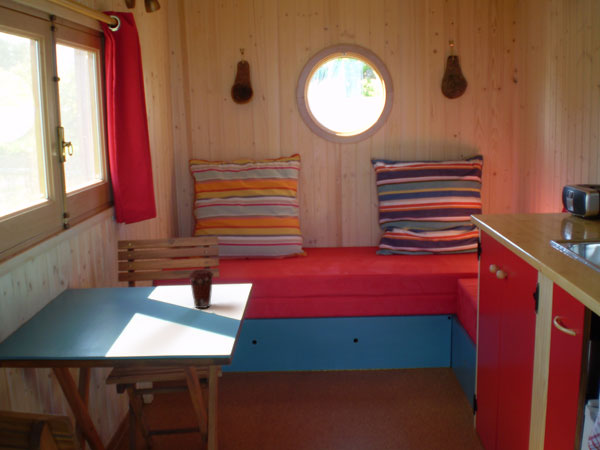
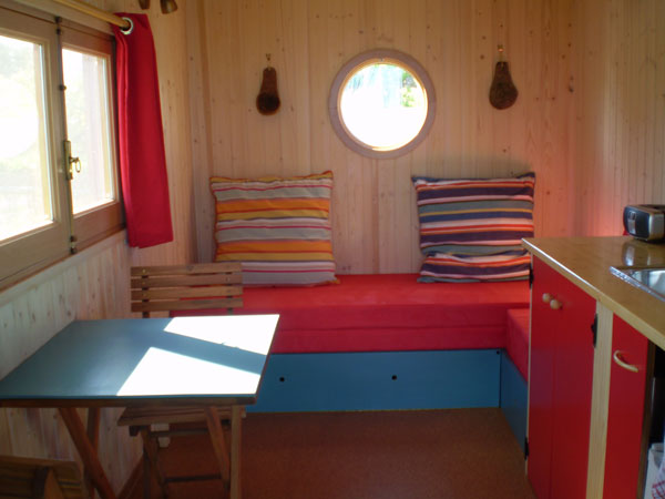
- coffee cup (201, 288)
